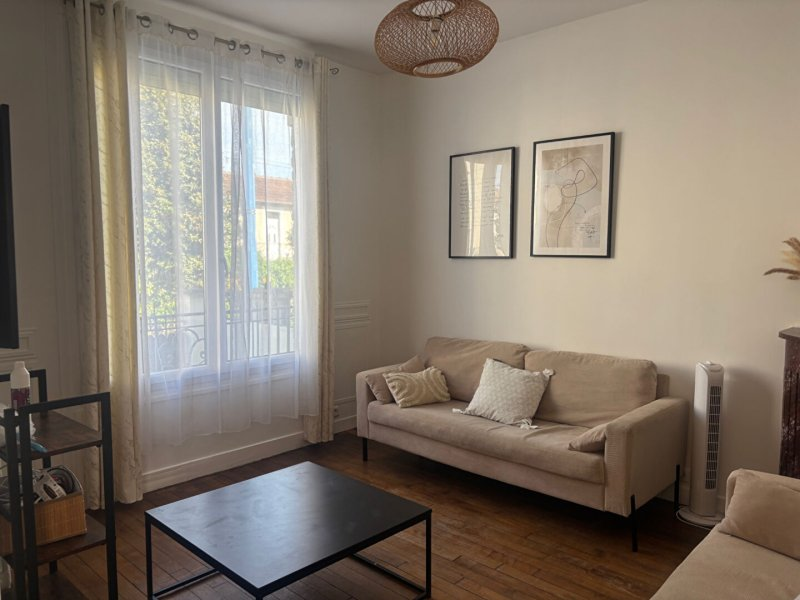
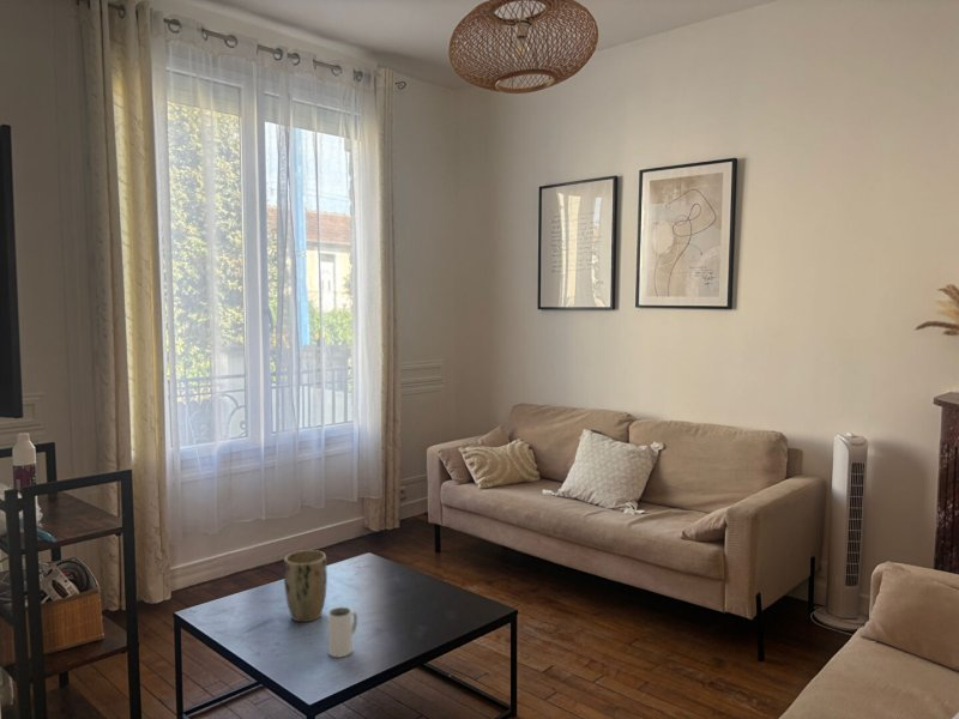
+ plant pot (306, 586)
+ mug (344, 629)
